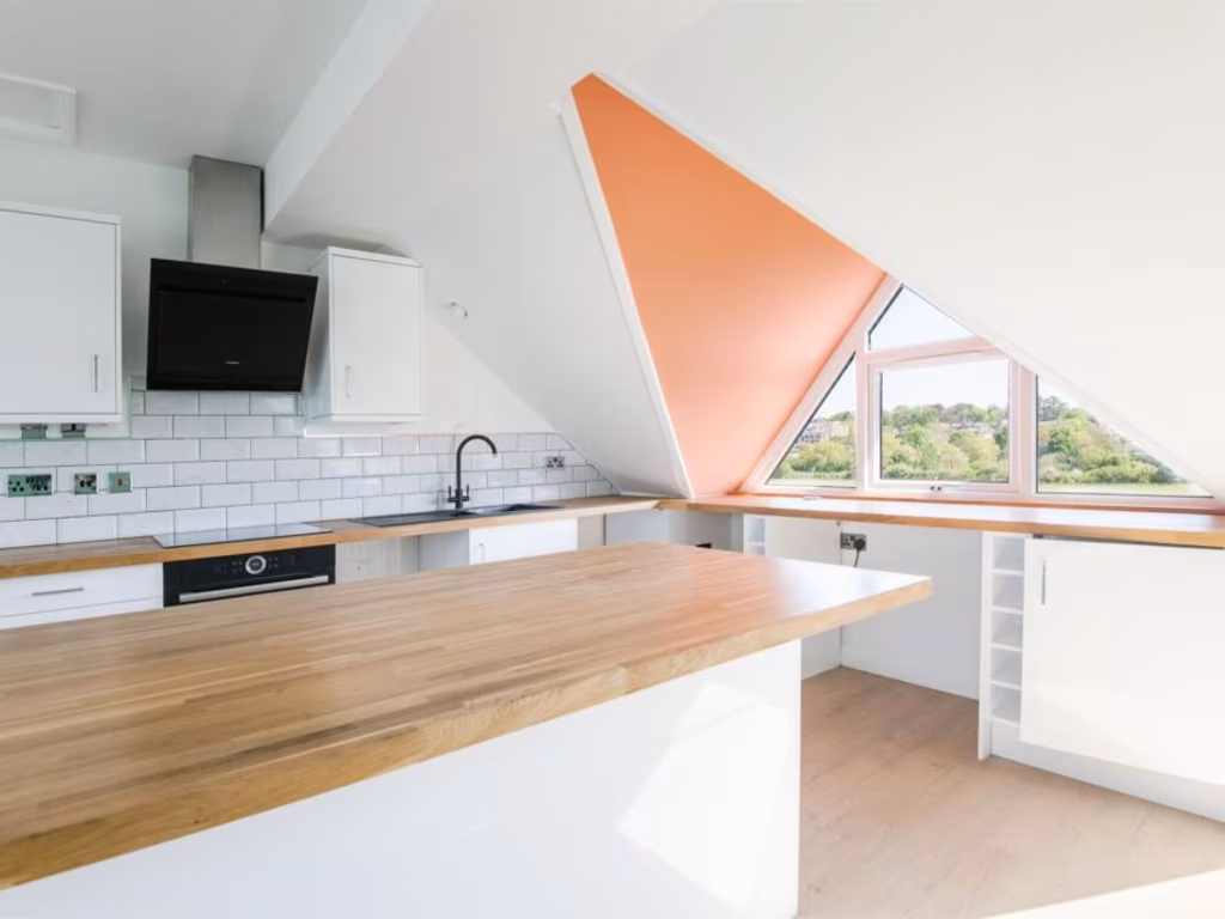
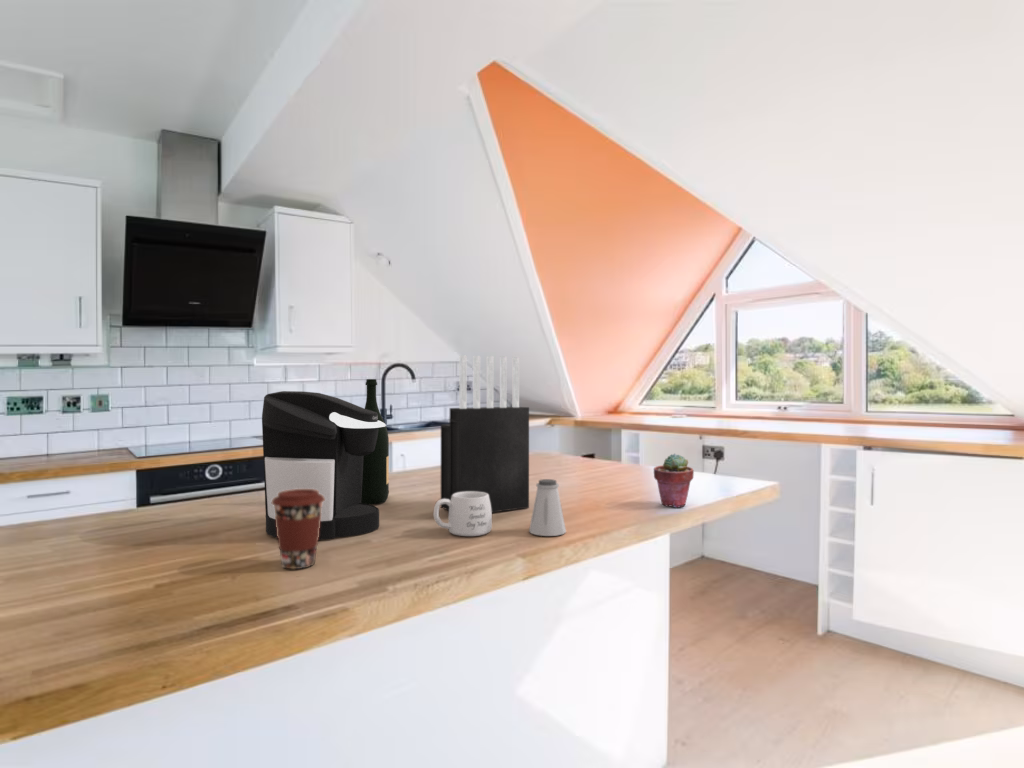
+ potted succulent (673, 478)
+ knife block (482, 432)
+ saltshaker (547, 505)
+ wine bottle (376, 442)
+ mug (462, 513)
+ coffee maker (326, 459)
+ coffee cup (298, 528)
